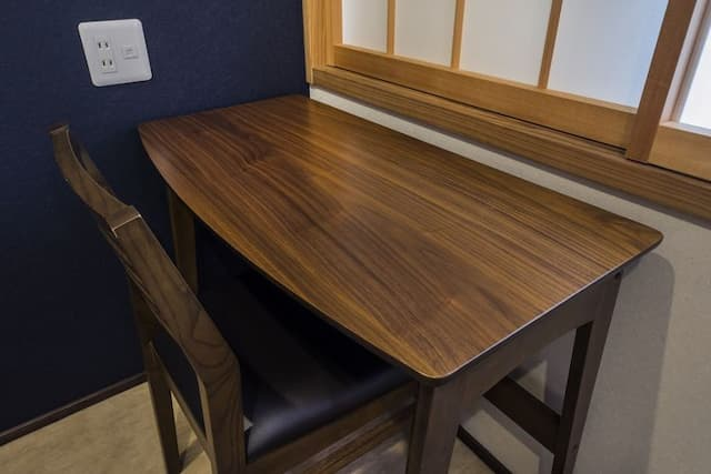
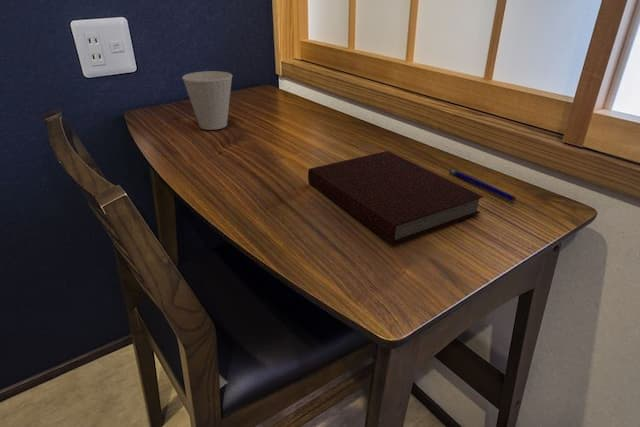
+ pen (480, 183)
+ notebook (389, 189)
+ cup (210, 101)
